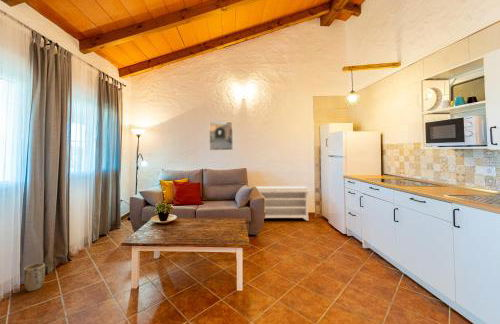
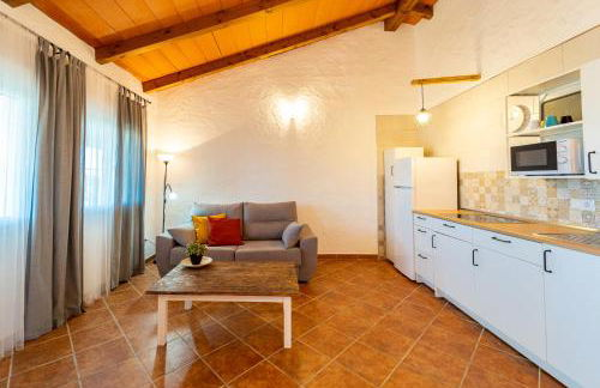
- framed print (221, 136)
- plant pot (34, 277)
- bench (281, 202)
